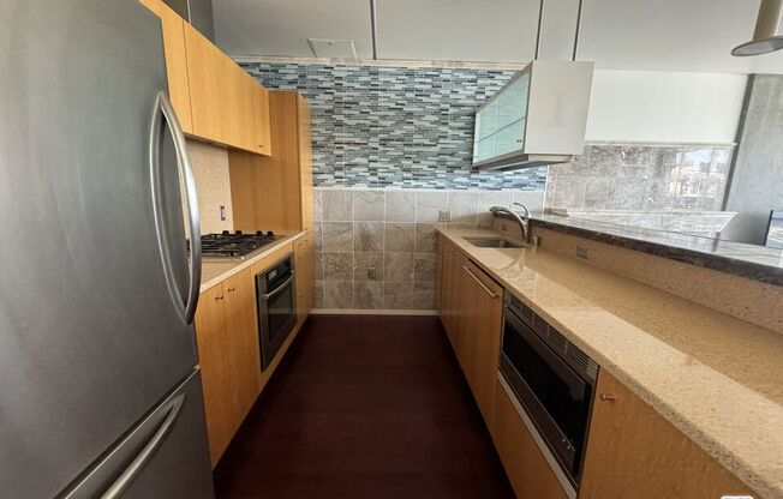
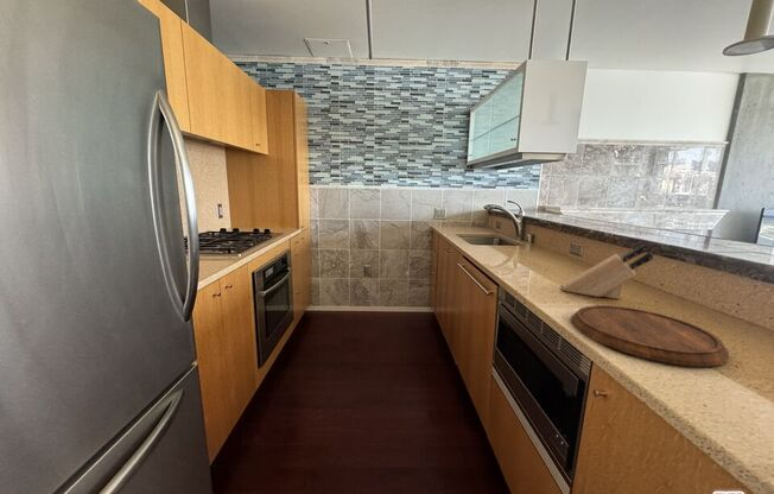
+ cutting board (641, 329)
+ knife block (604, 267)
